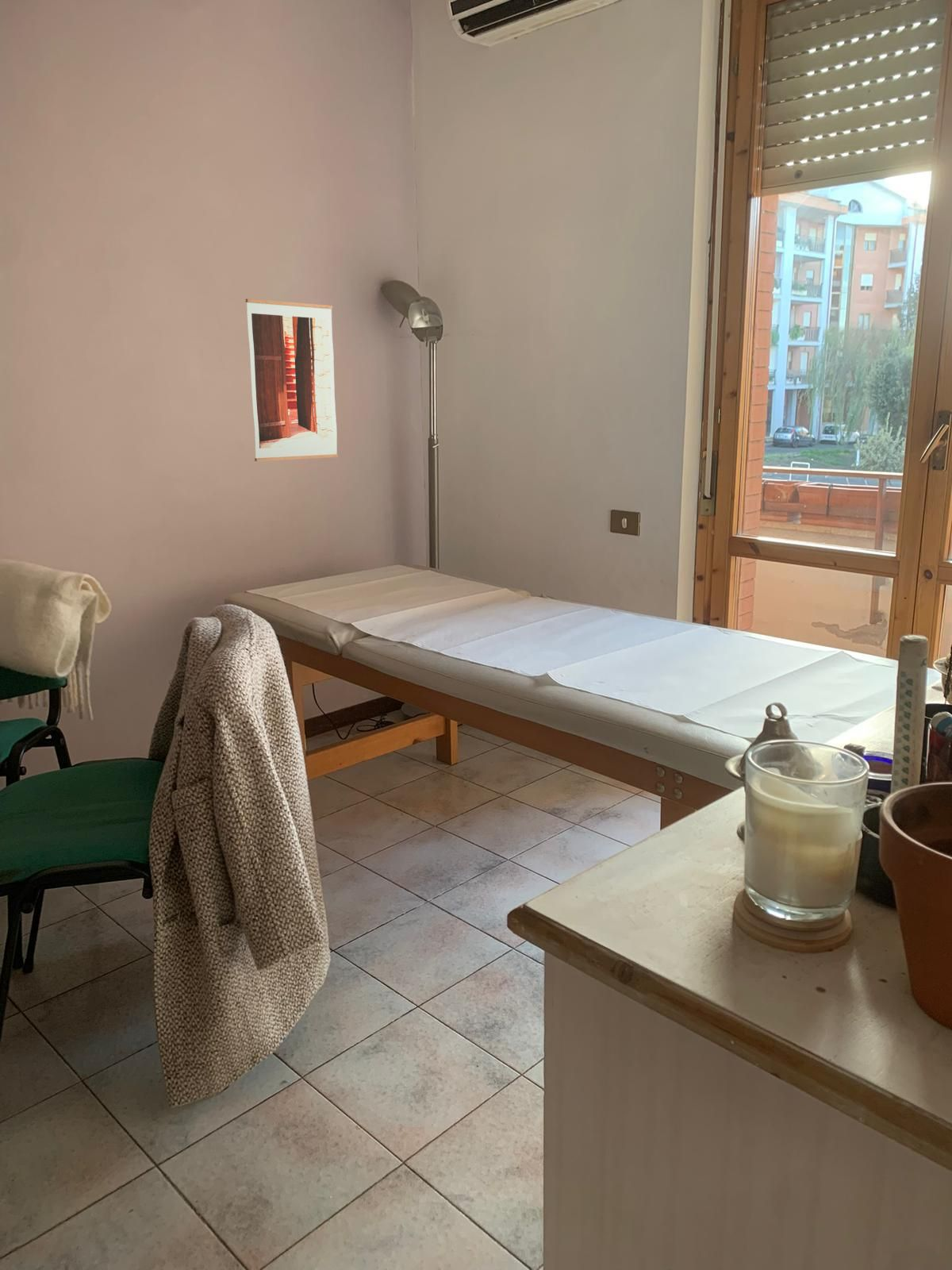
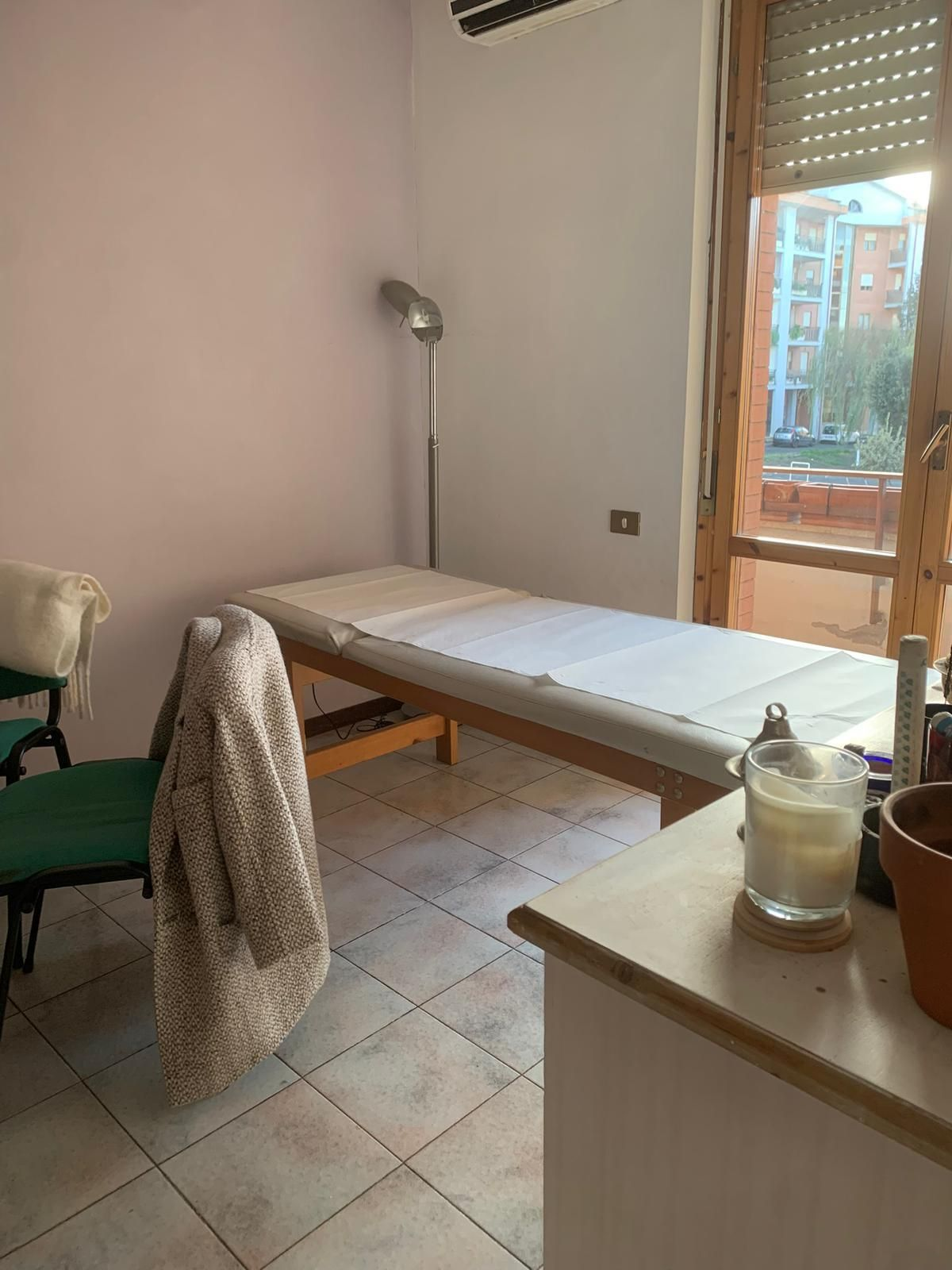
- wall art (294, 382)
